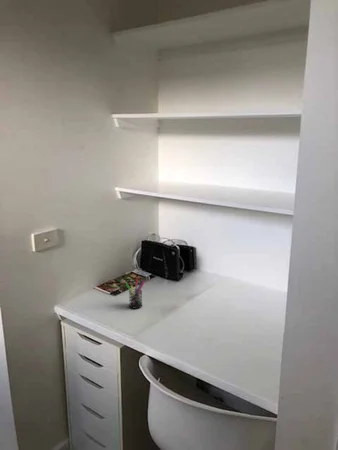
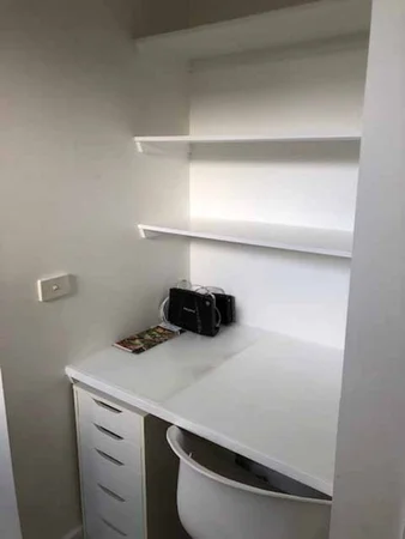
- pen holder (134, 292)
